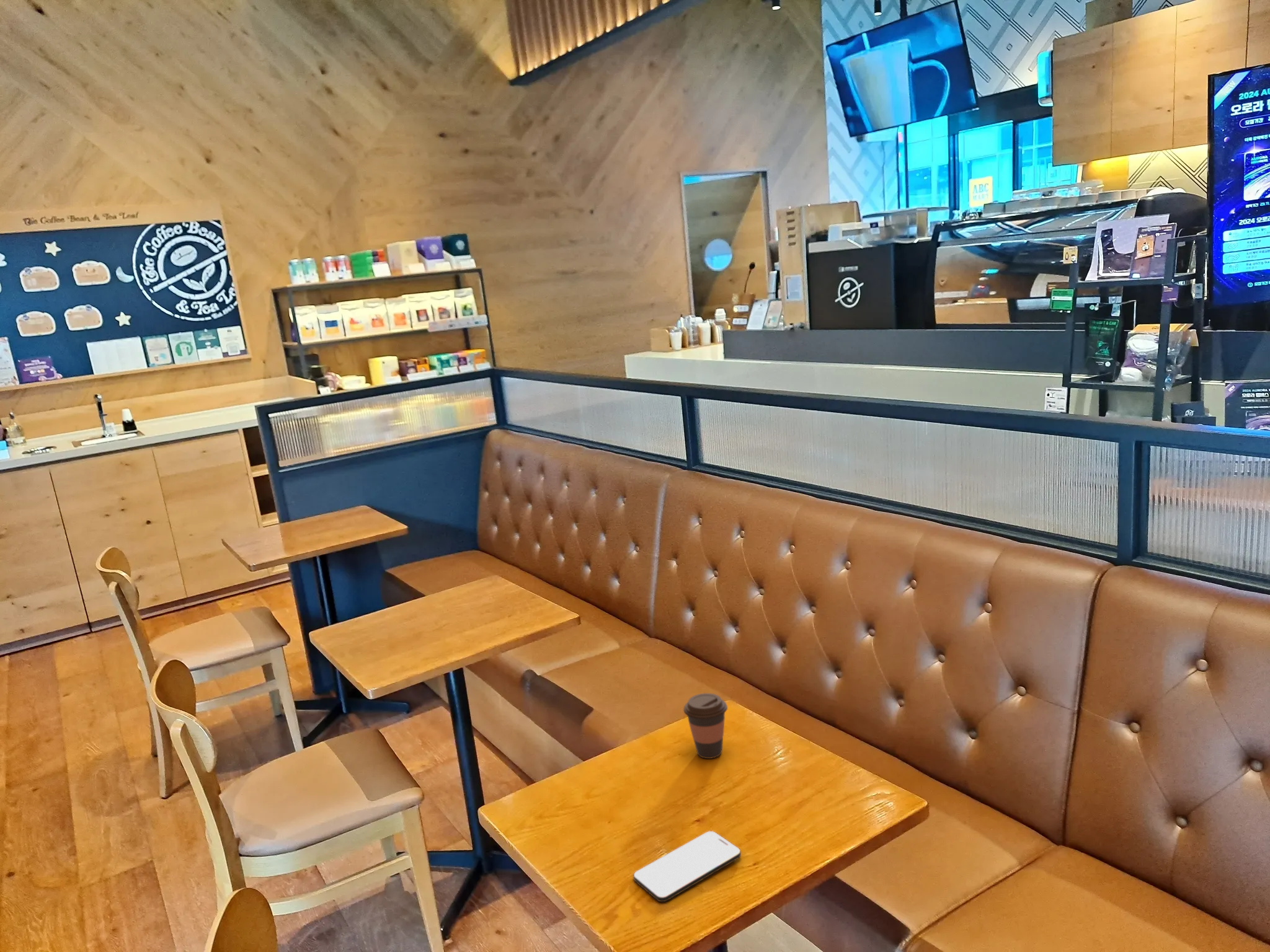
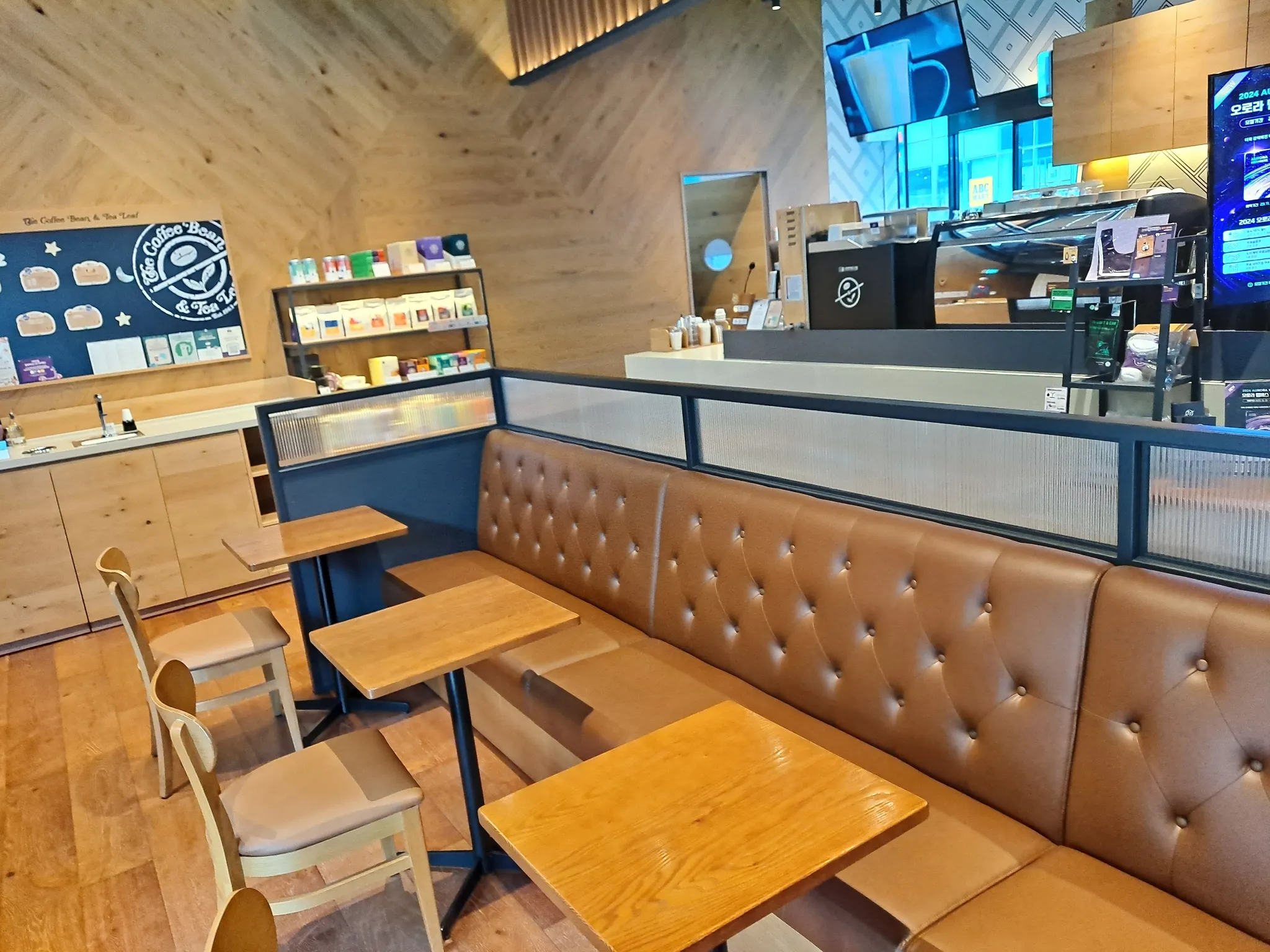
- smartphone (687, 864)
- coffee cup (707, 726)
